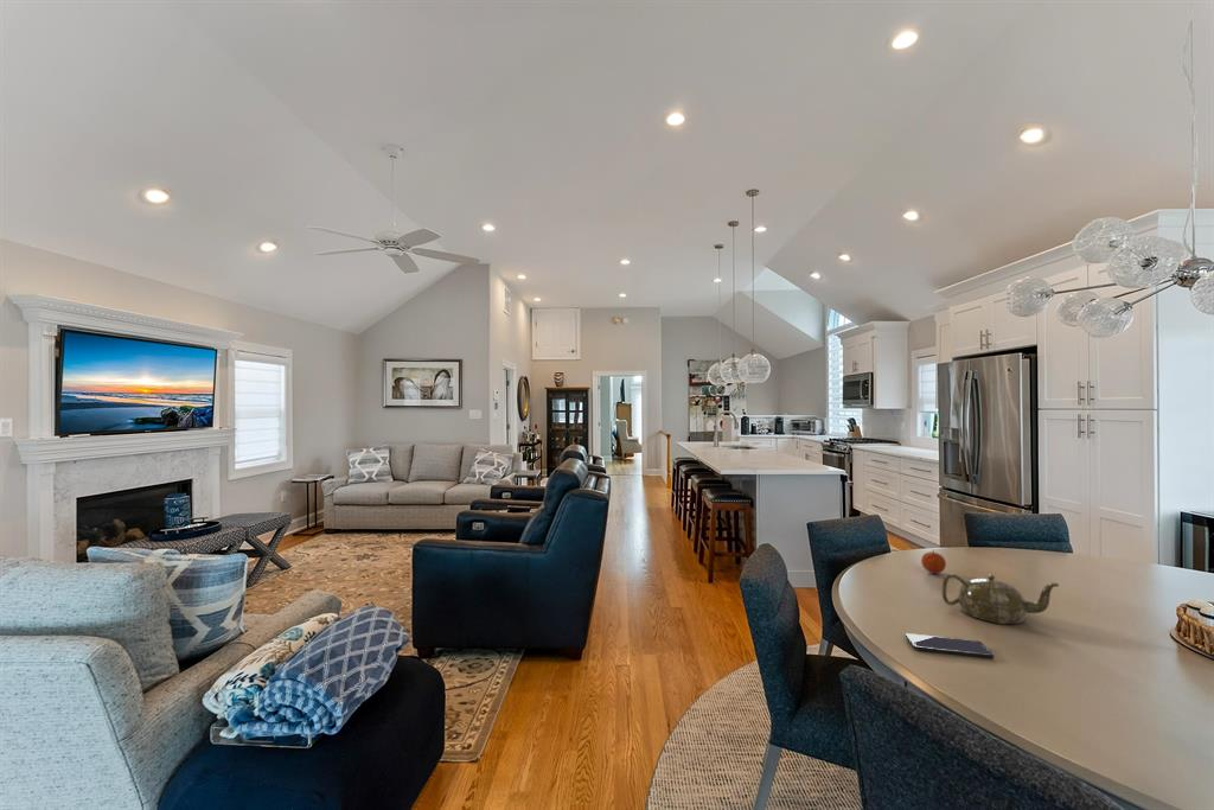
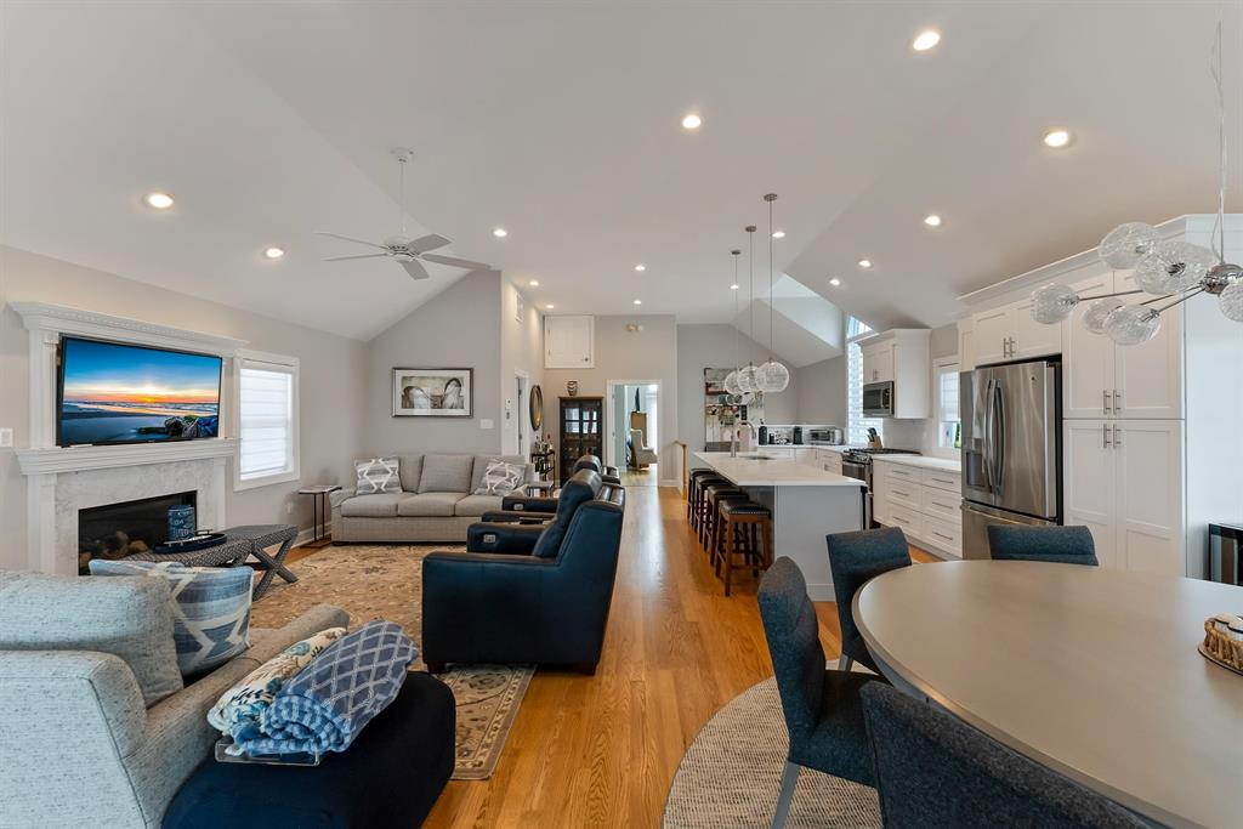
- fruit (933, 561)
- smartphone (947, 645)
- teapot (997, 595)
